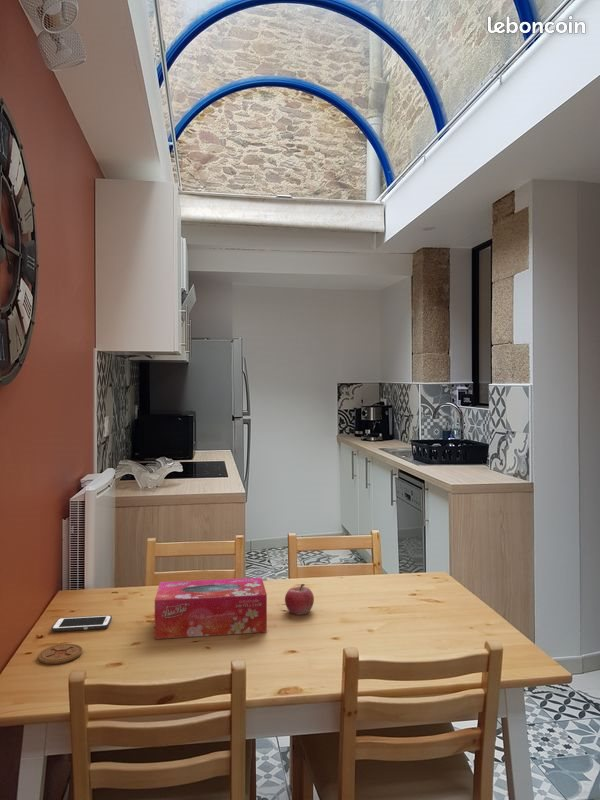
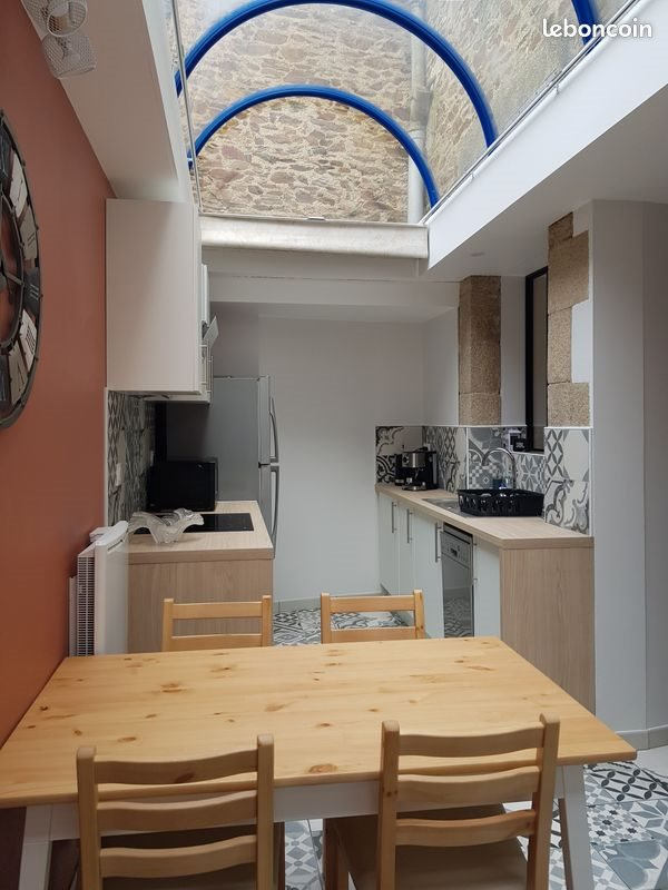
- cell phone (82, 623)
- fruit (299, 597)
- tissue box (211, 606)
- coaster (60, 653)
